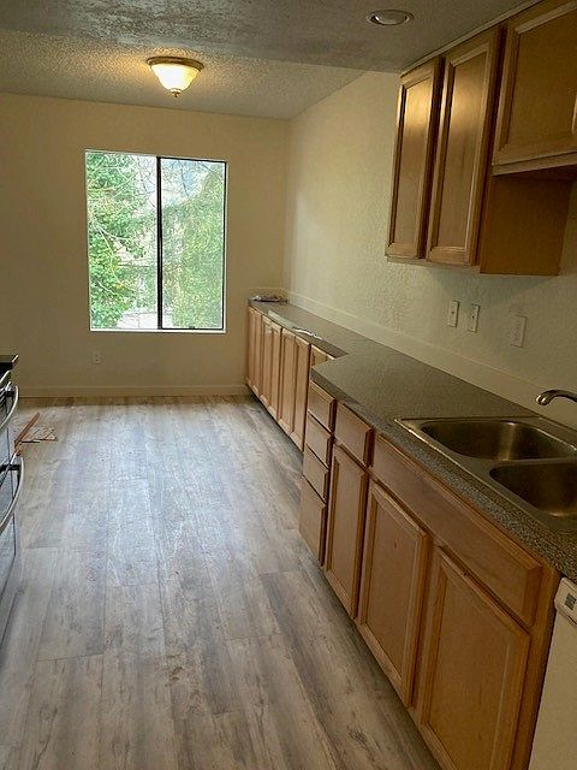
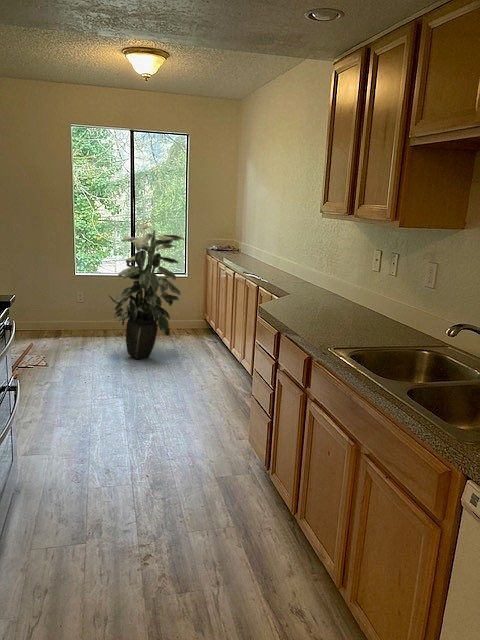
+ indoor plant (147, 293)
